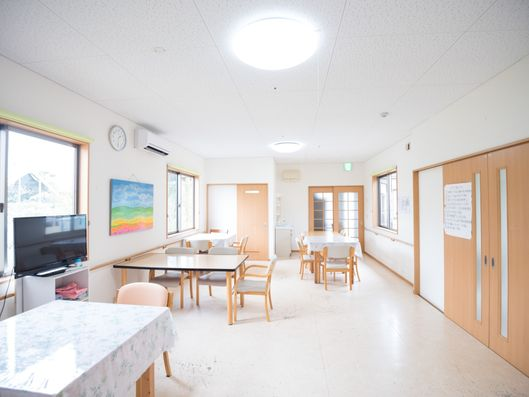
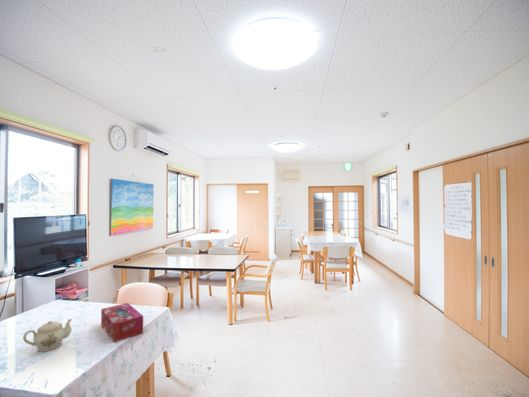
+ teapot (48, 334)
+ tissue box (121, 320)
